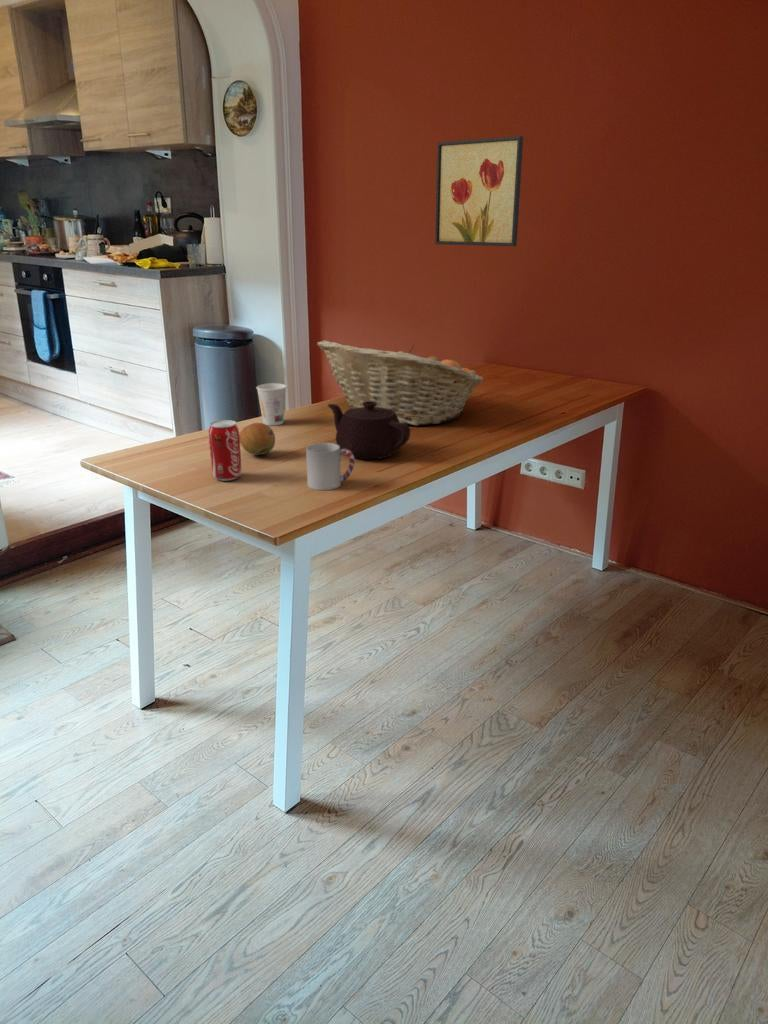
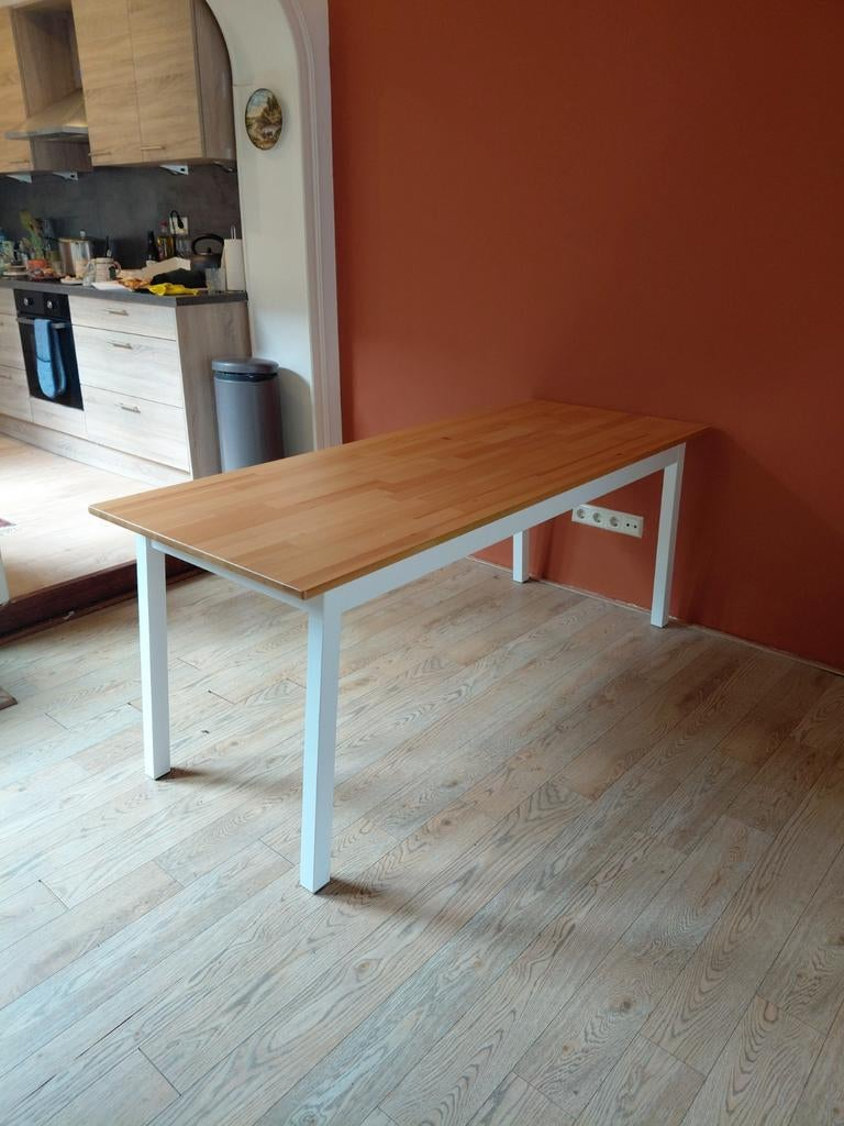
- beverage can (225, 450)
- cup (330, 466)
- fruit basket (398, 375)
- teapot (367, 427)
- wall art (477, 193)
- fruit (257, 438)
- cup (272, 404)
